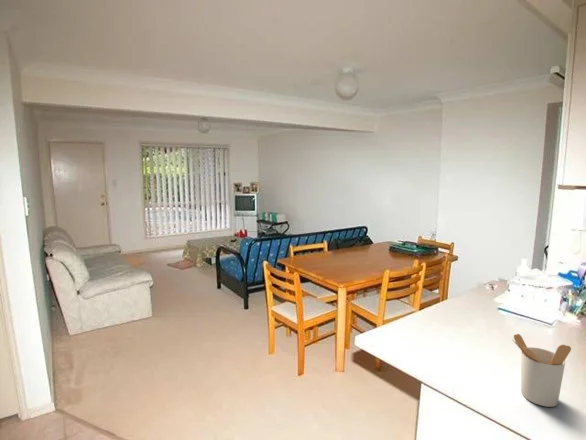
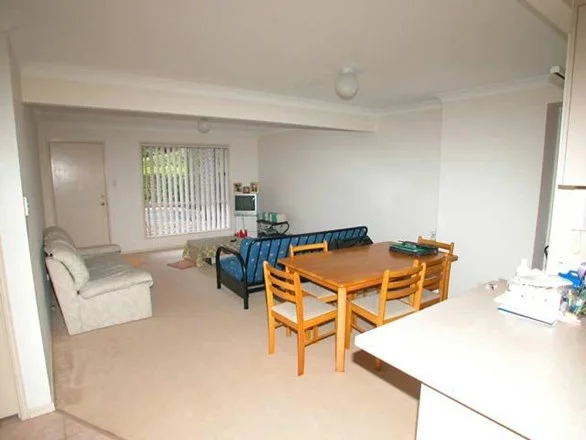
- utensil holder (535, 368)
